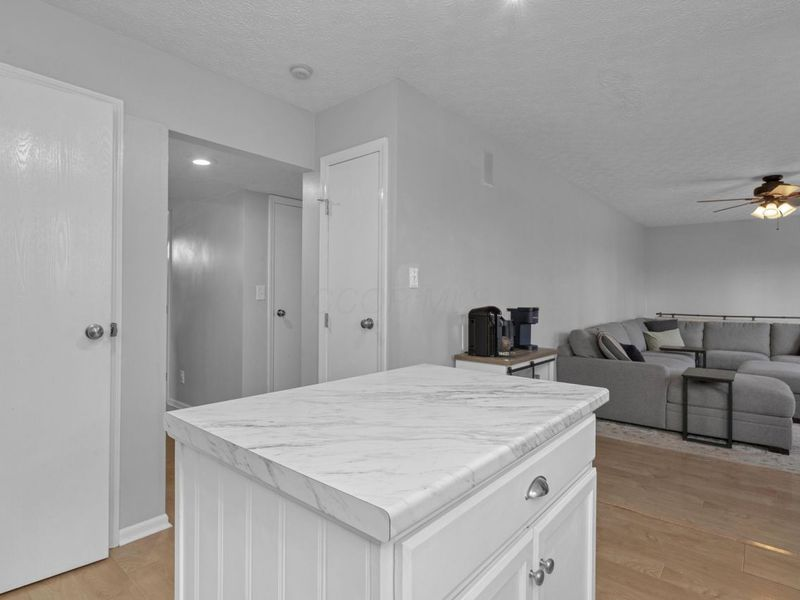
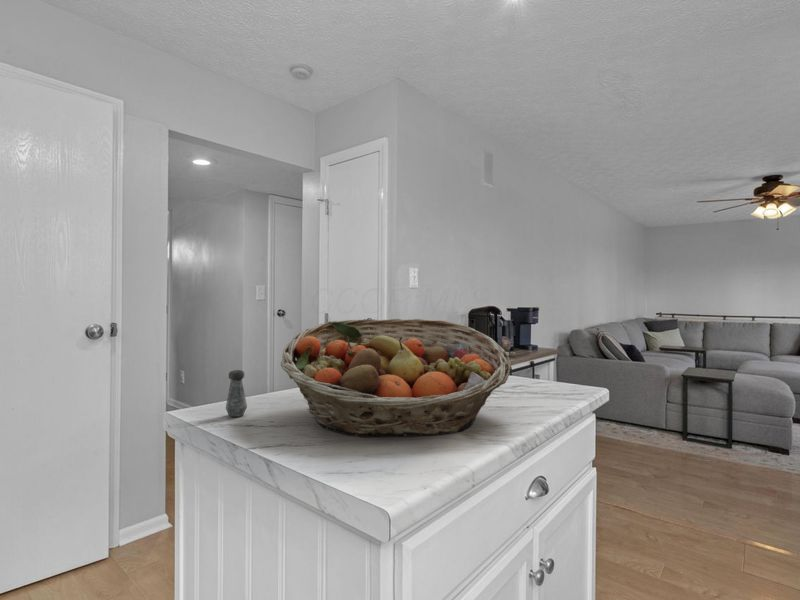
+ fruit basket (395, 368)
+ salt shaker (236, 392)
